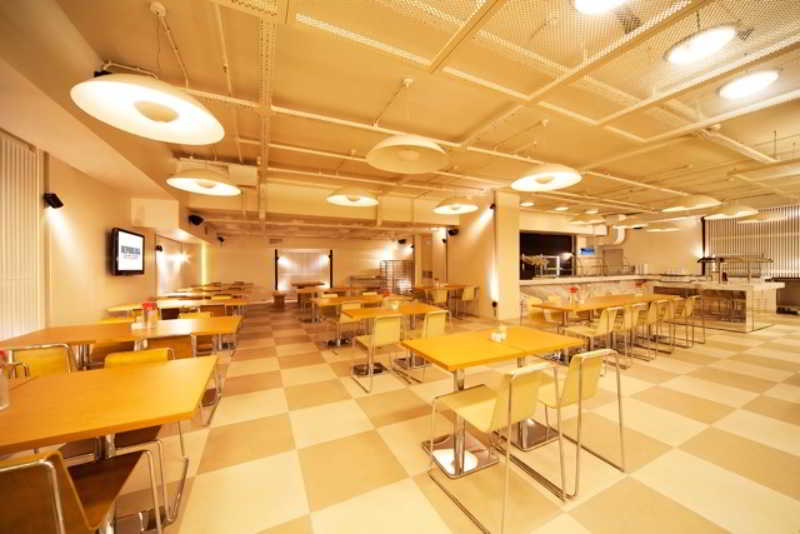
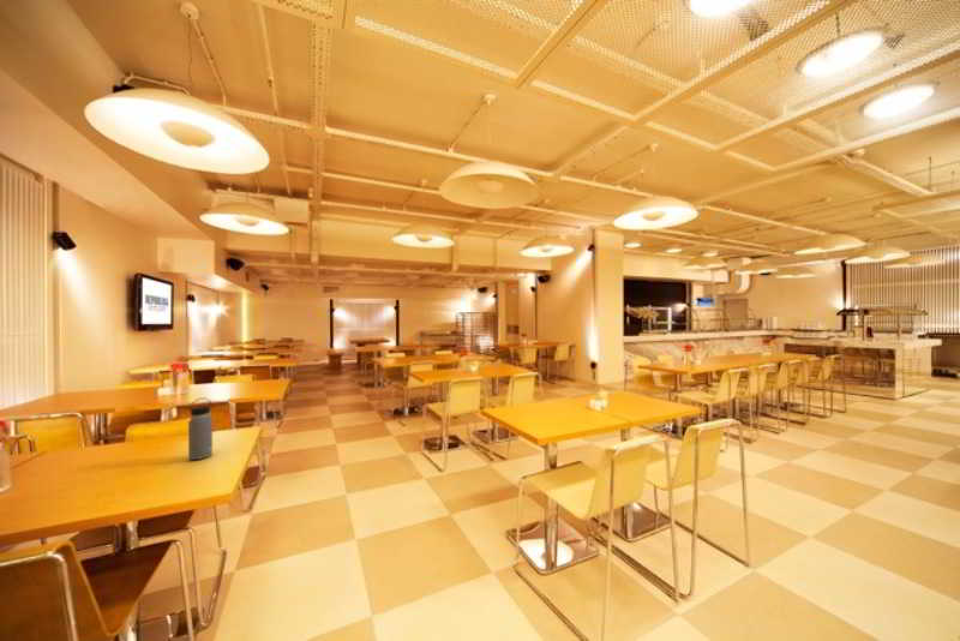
+ water bottle (200, 427)
